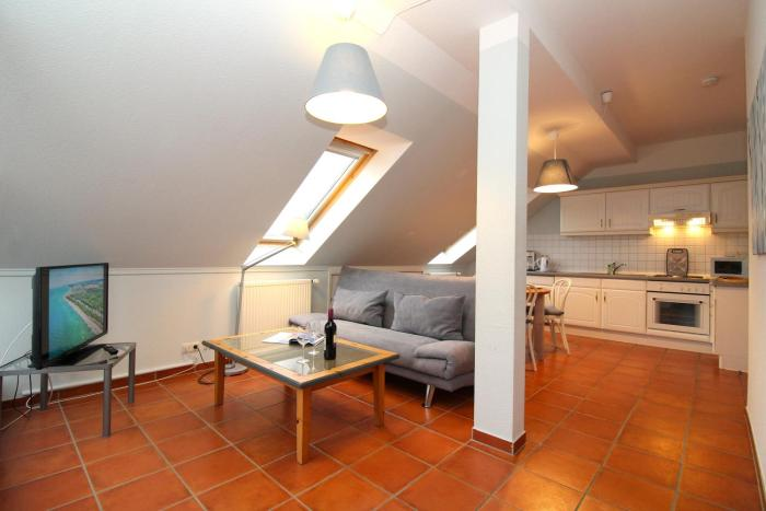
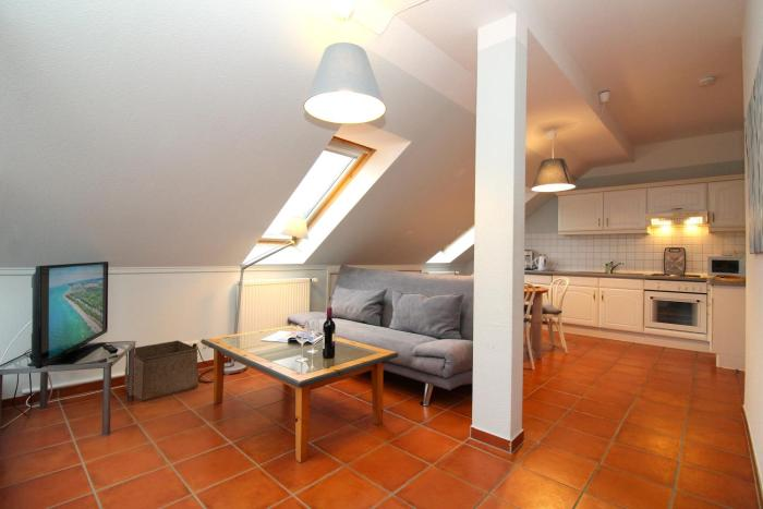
+ storage bin (161, 367)
